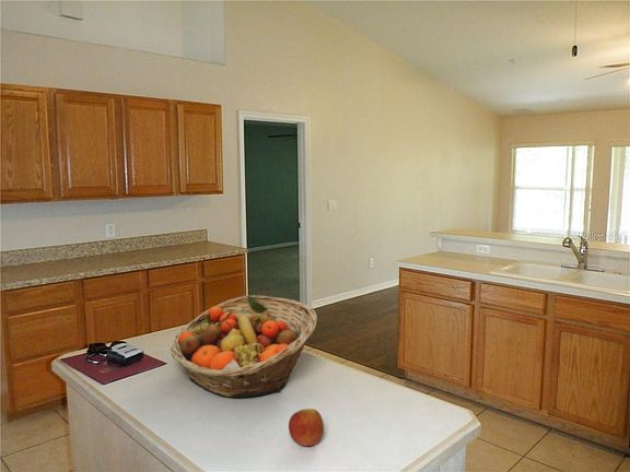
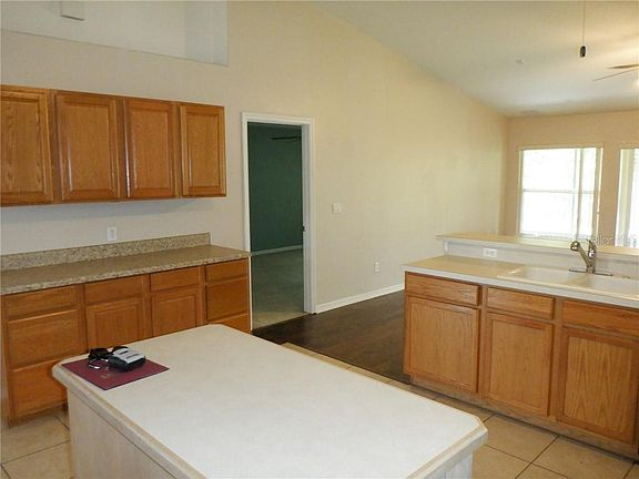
- fruit basket (244, 341)
- apple (306, 425)
